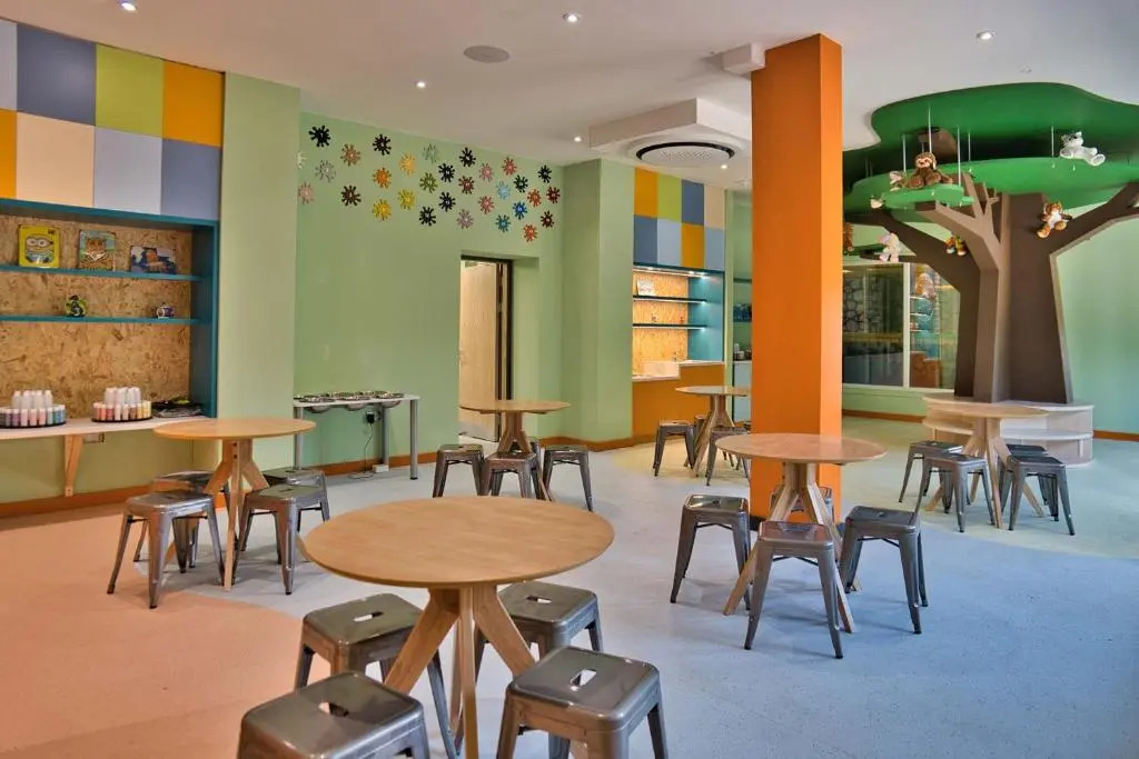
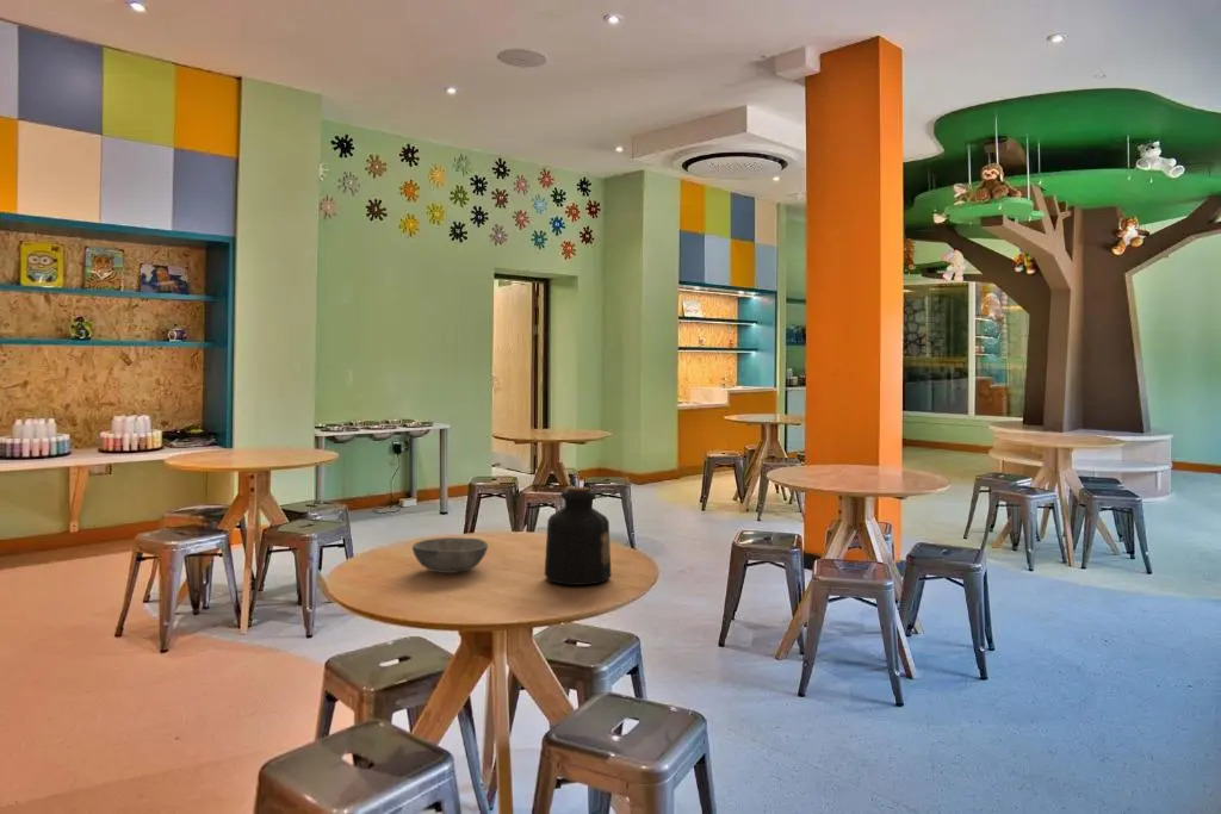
+ bottle (577, 533)
+ bowl (450, 557)
